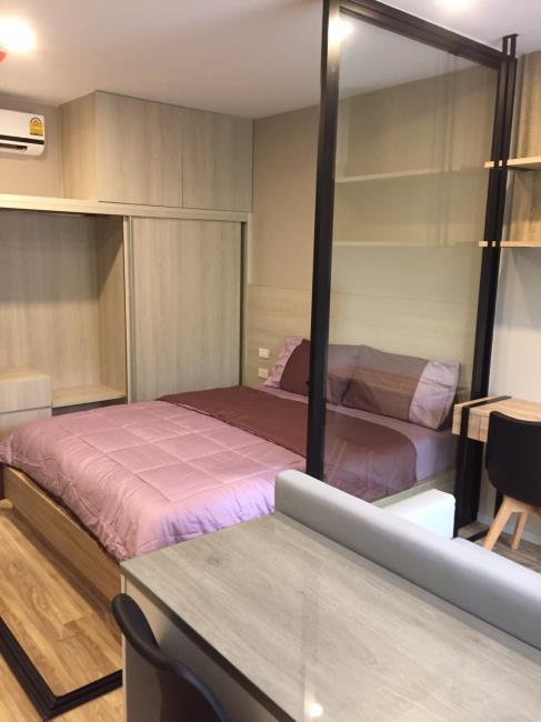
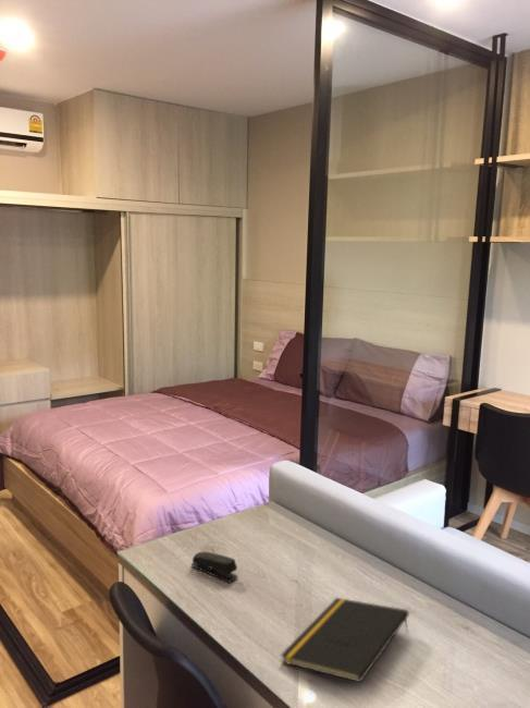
+ notepad (347, 635)
+ stapler (213, 562)
